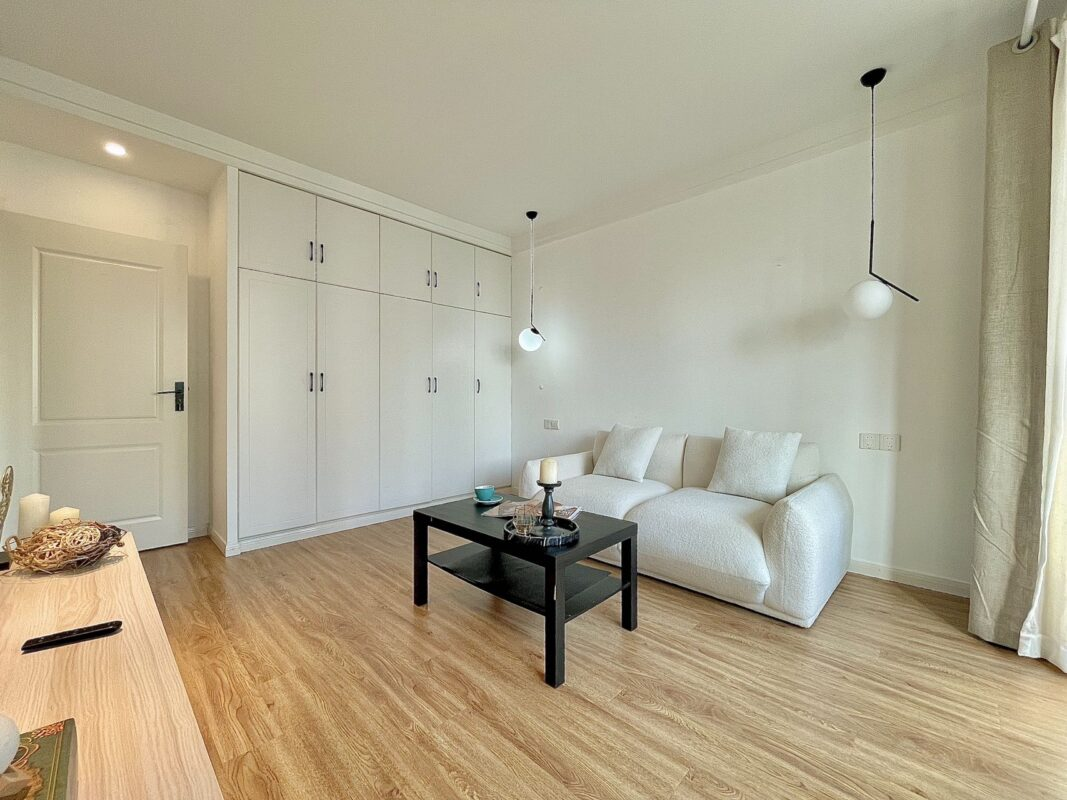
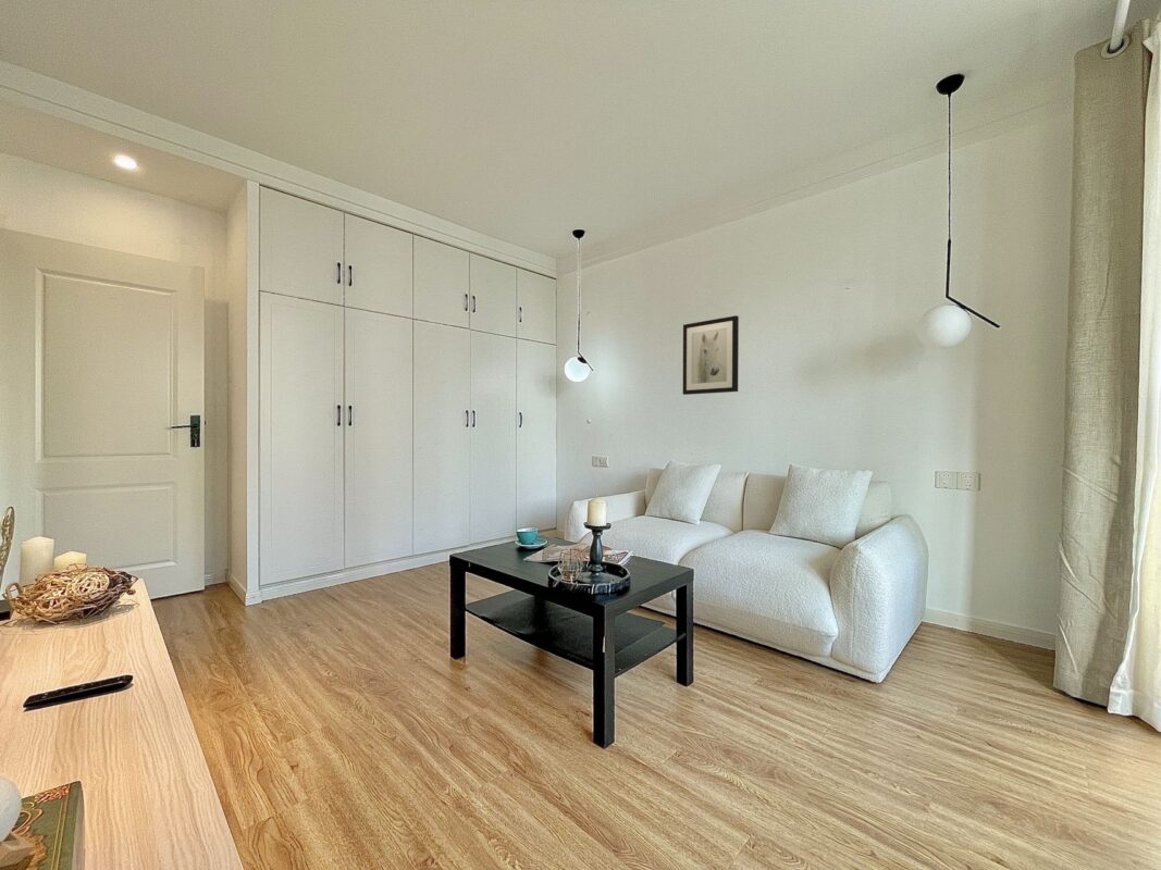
+ wall art (709, 357)
